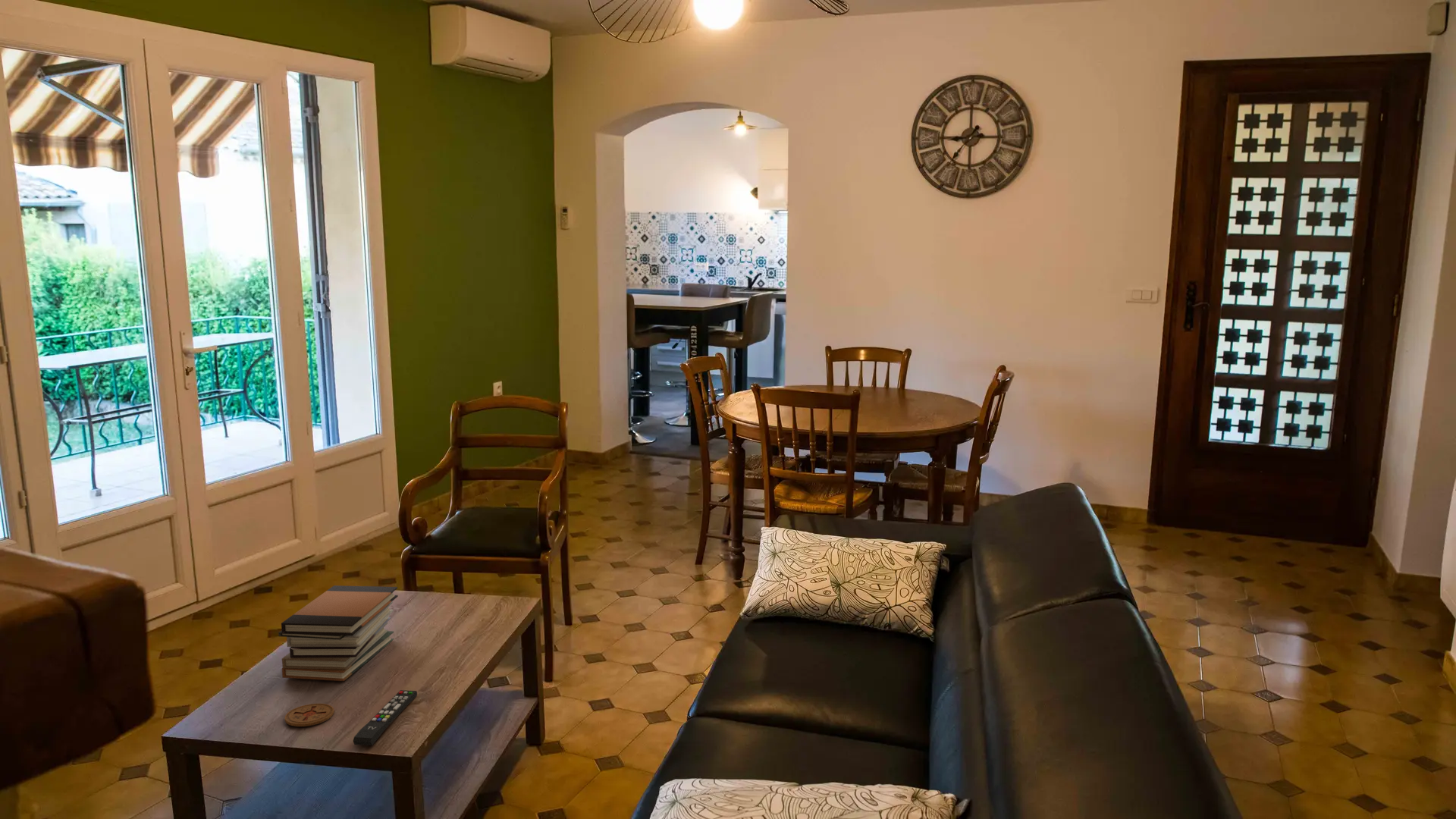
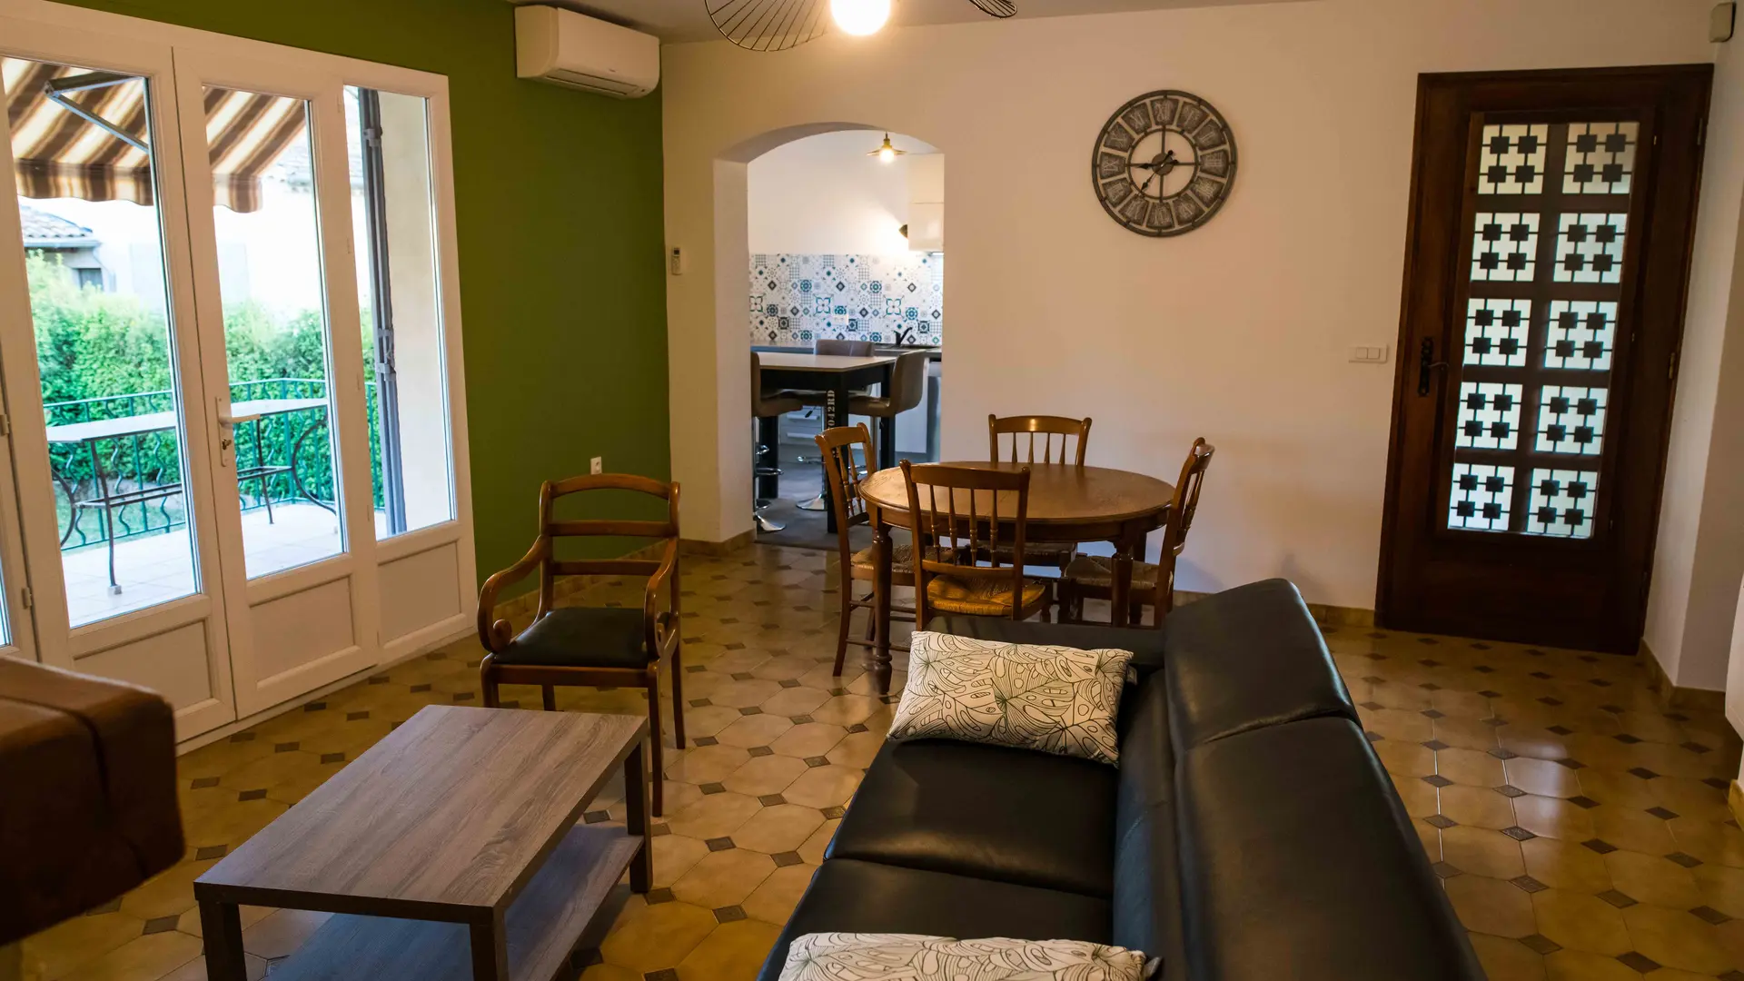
- coaster (309, 714)
- book stack (342, 630)
- remote control (387, 716)
